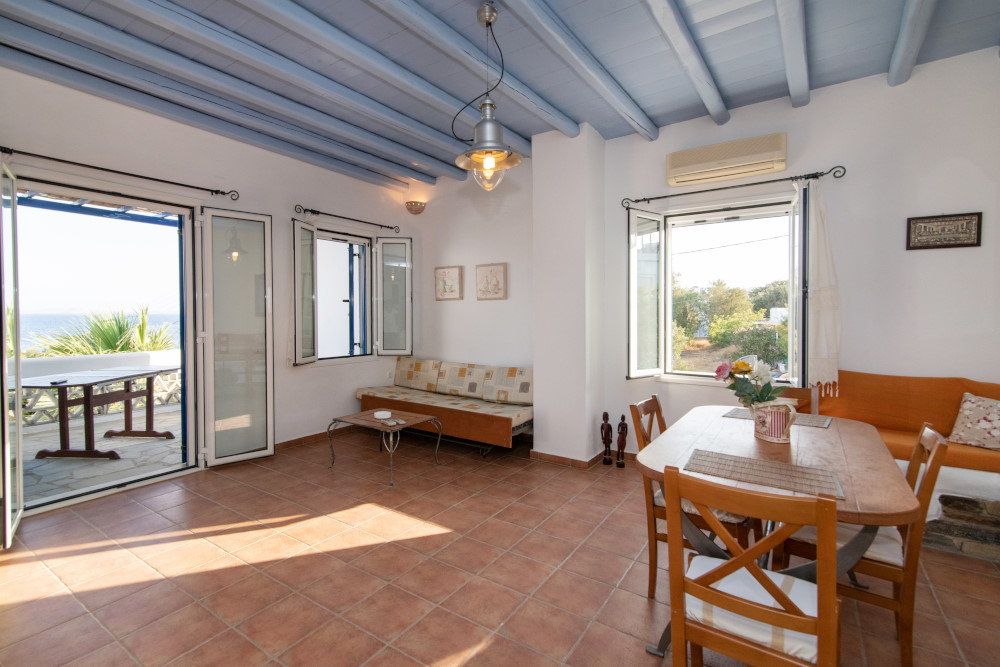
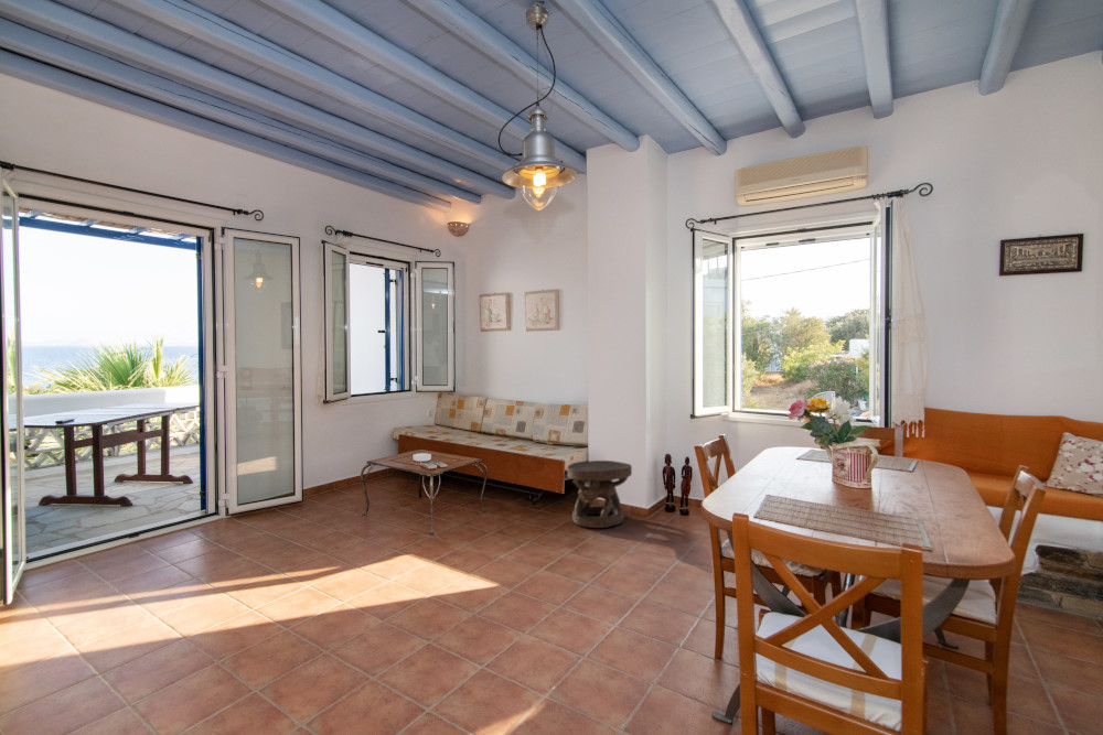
+ carved stool (598, 491)
